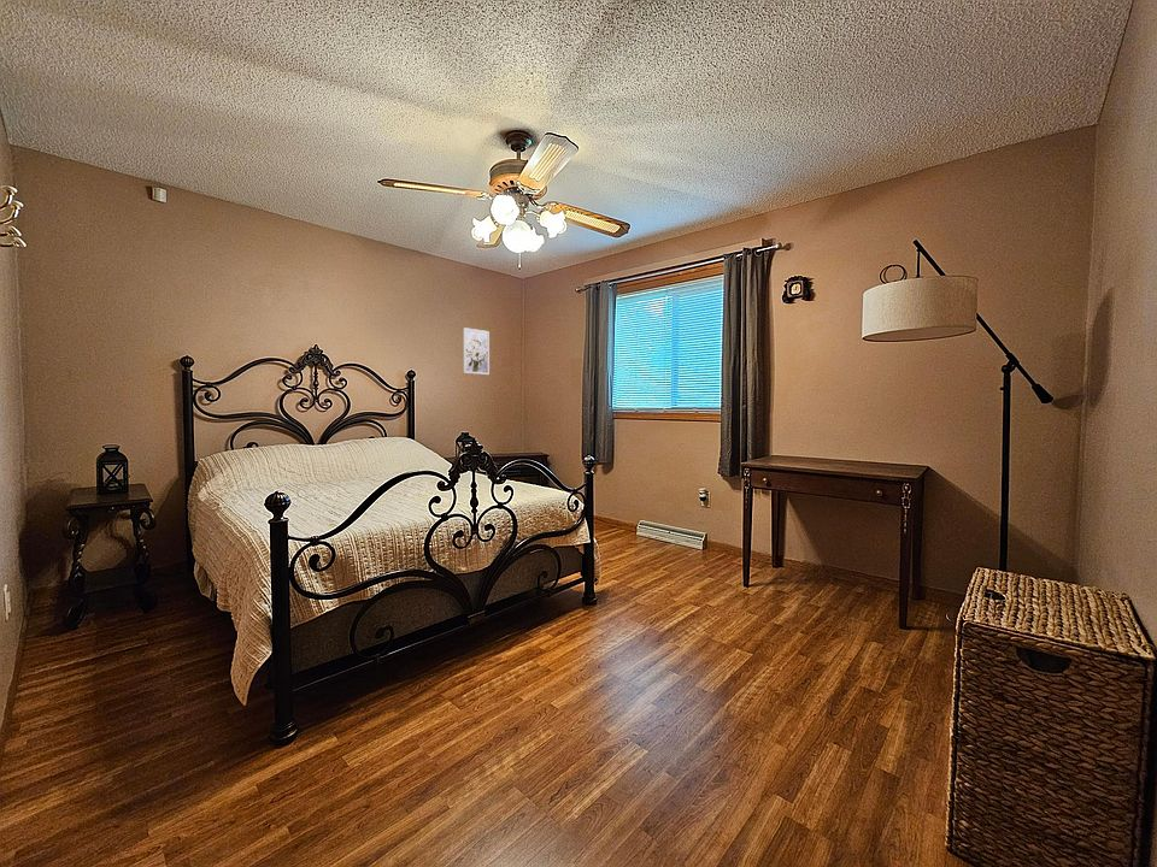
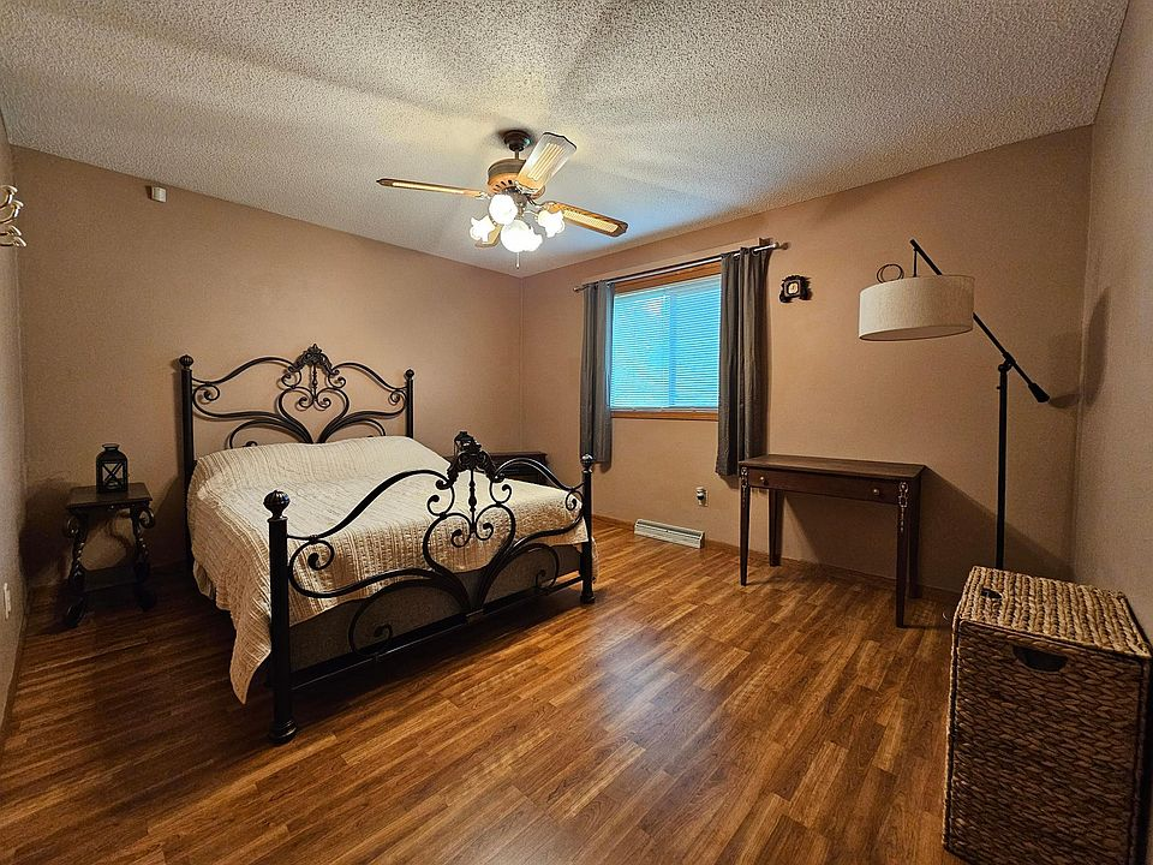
- wall art (476, 352)
